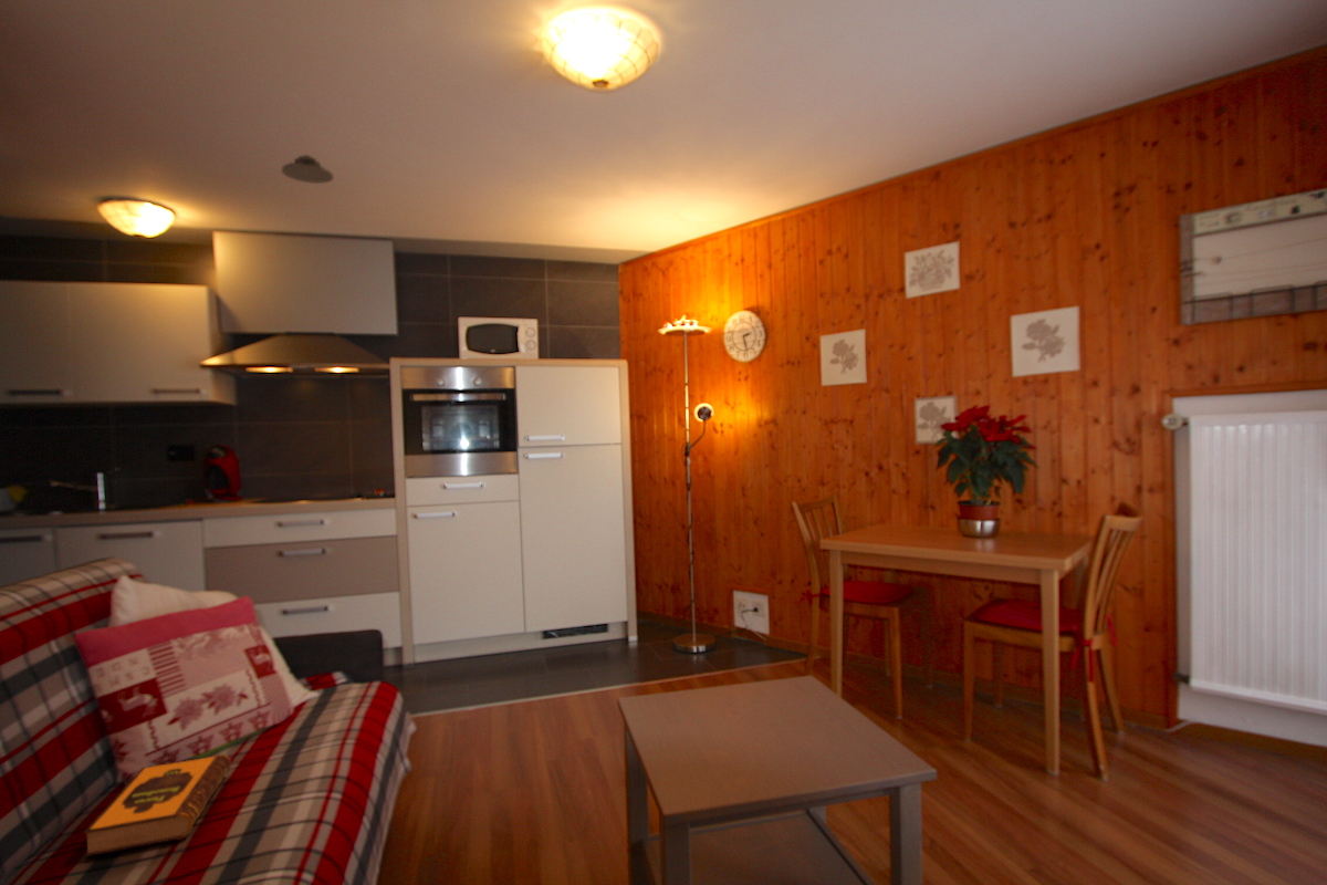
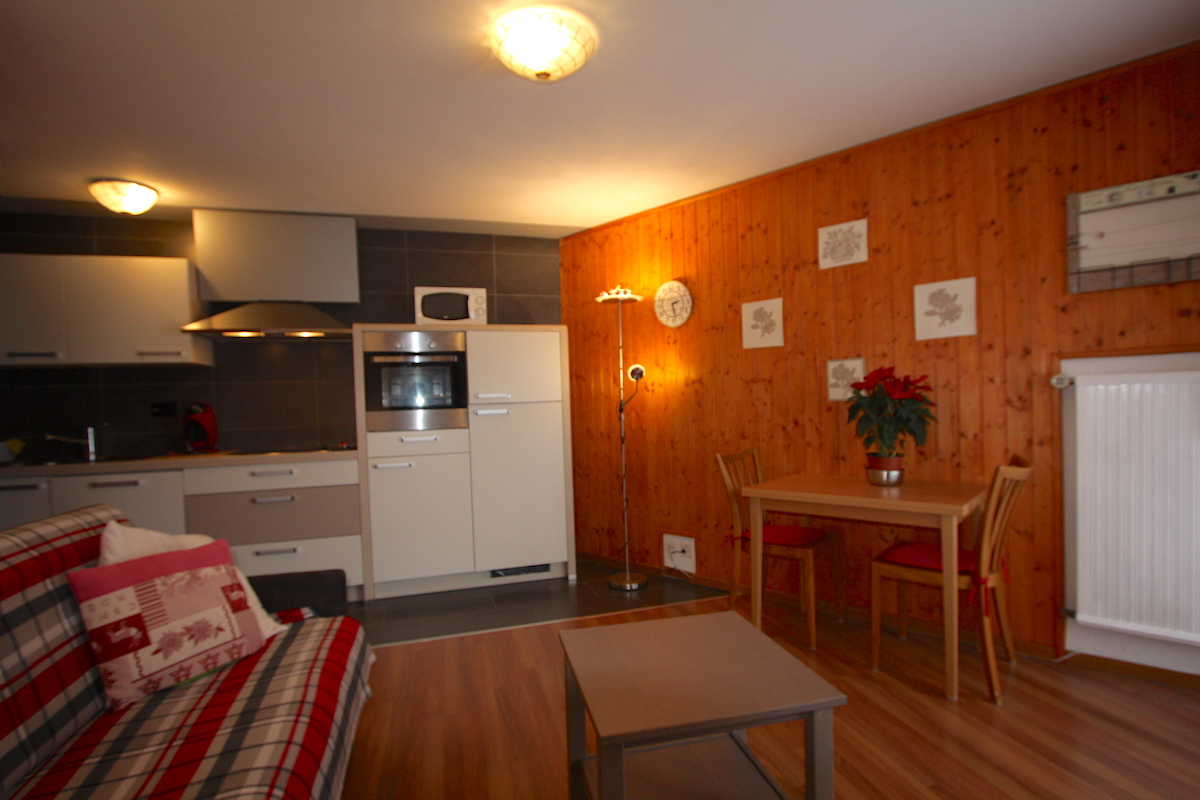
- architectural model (307, 164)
- hardback book (166, 800)
